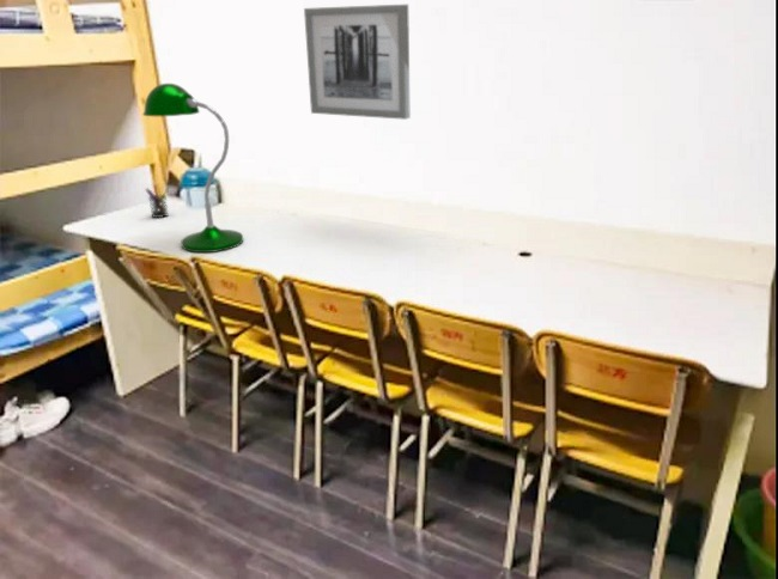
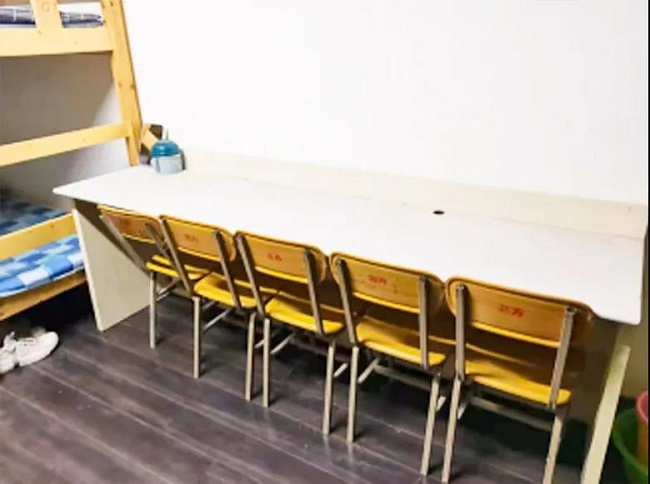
- wall art (355, 62)
- pen holder (159, 199)
- desk lamp (211, 172)
